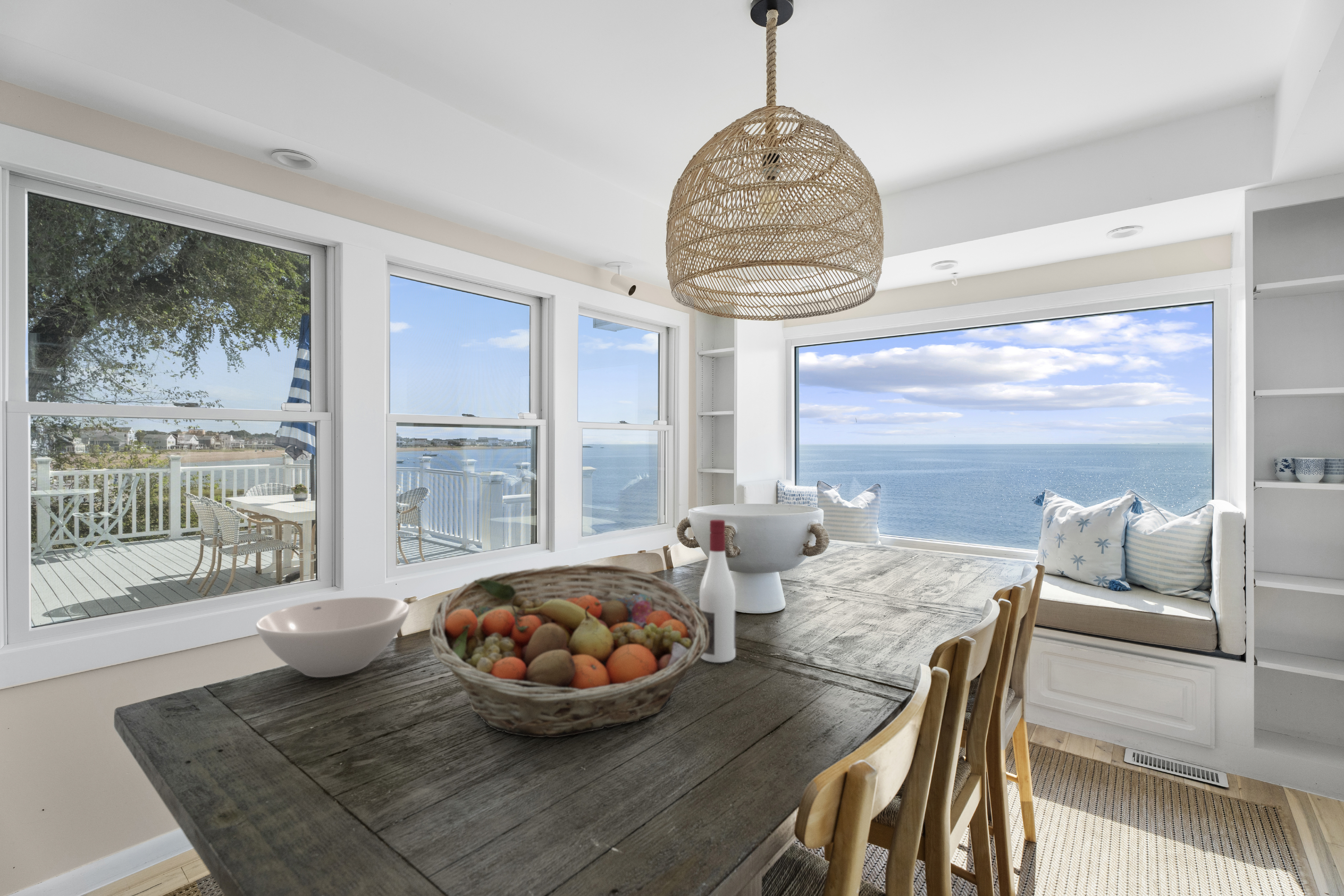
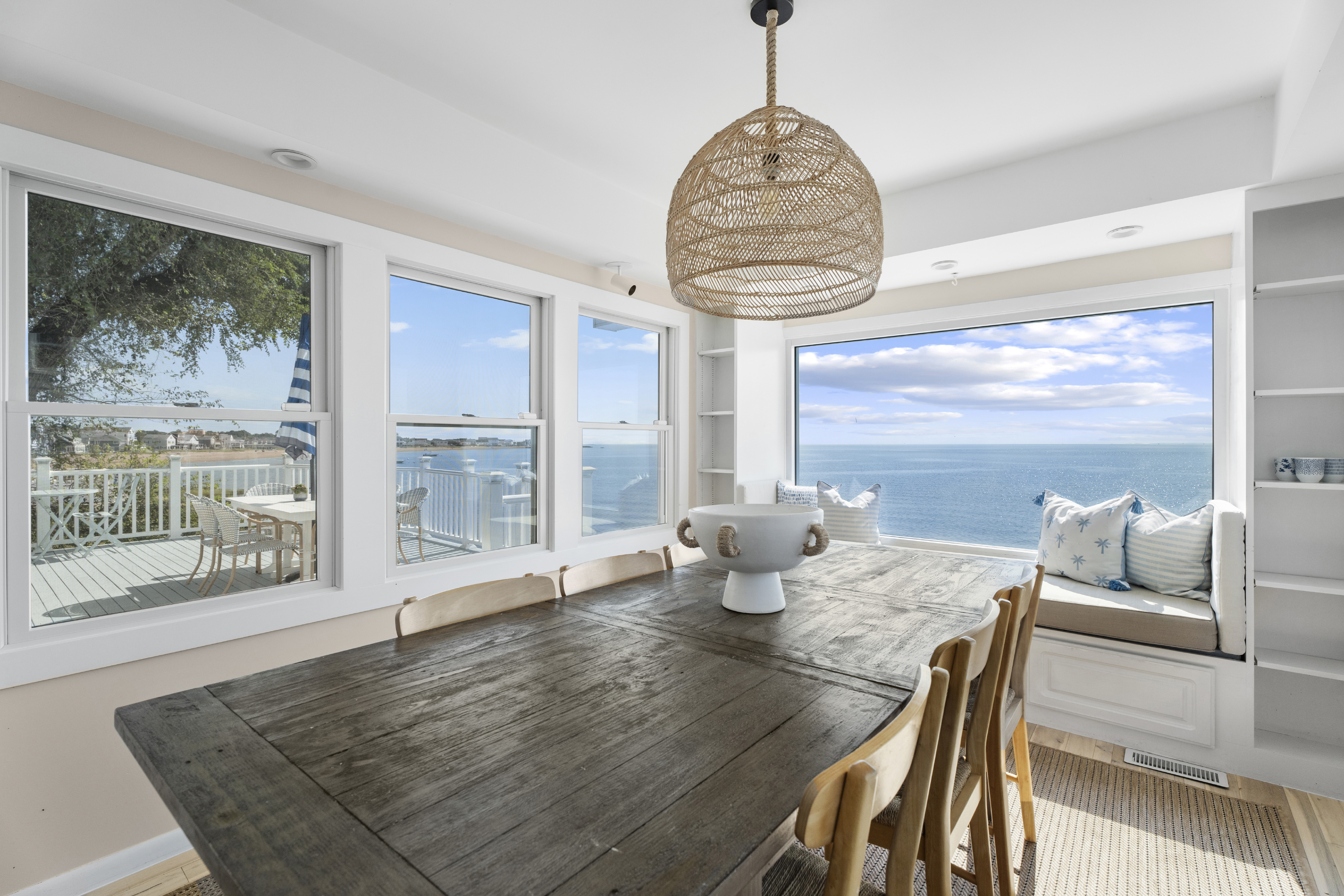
- fruit basket (575, 640)
- alcohol (717, 589)
- bowl (337, 640)
